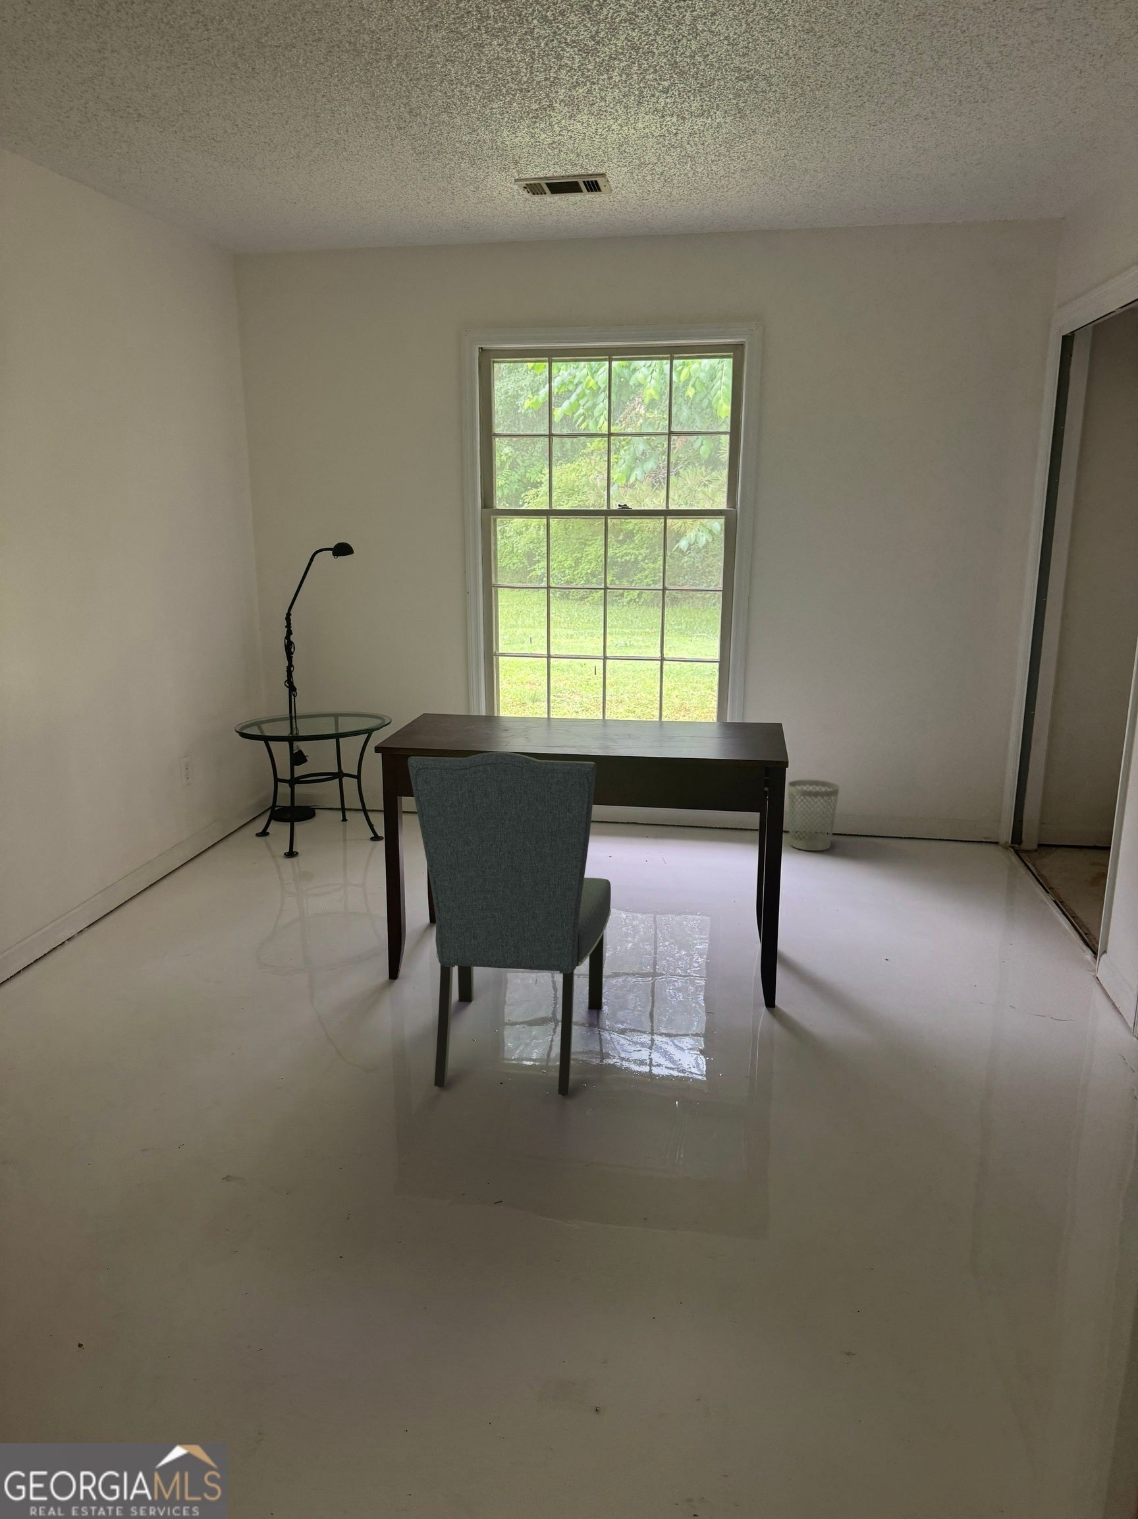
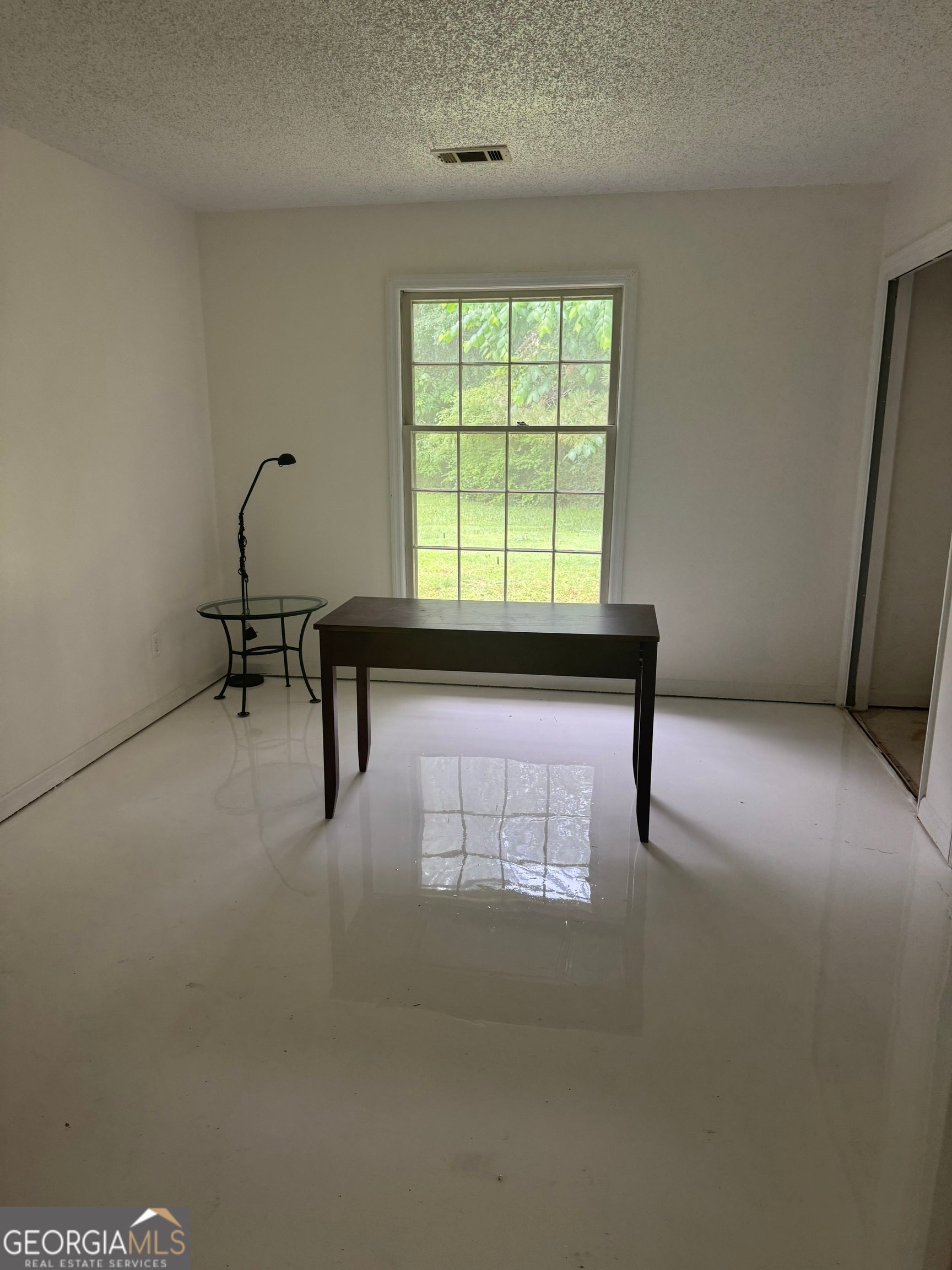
- wastebasket (812, 816)
- chair (516, 893)
